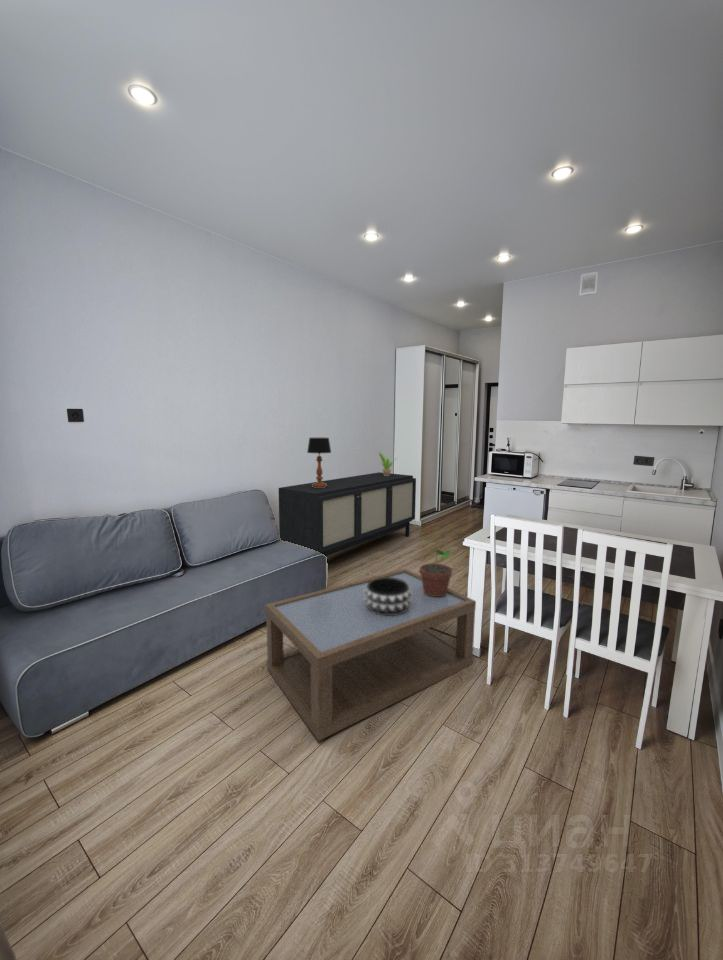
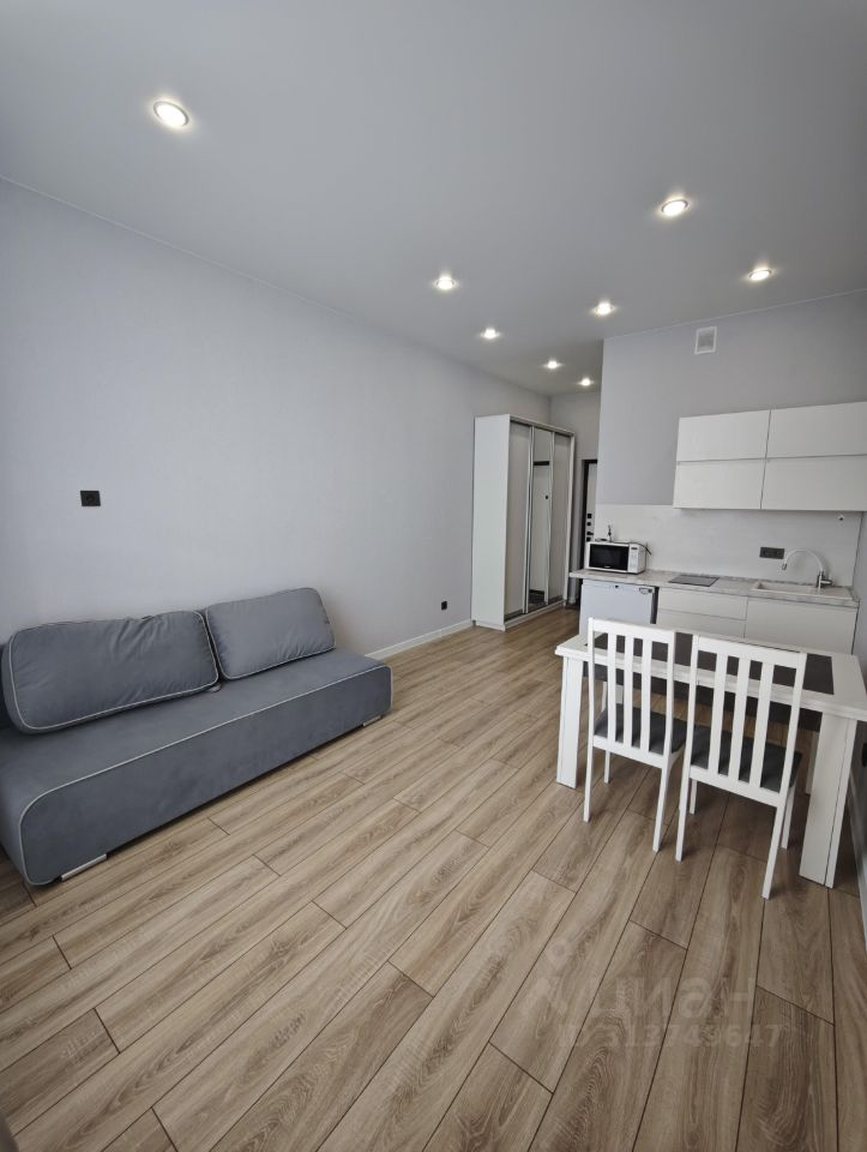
- decorative bowl (387, 593)
- potted plant (387, 463)
- potted plant (436, 565)
- coffee table (371, 635)
- sideboard (355, 515)
- table lamp (319, 462)
